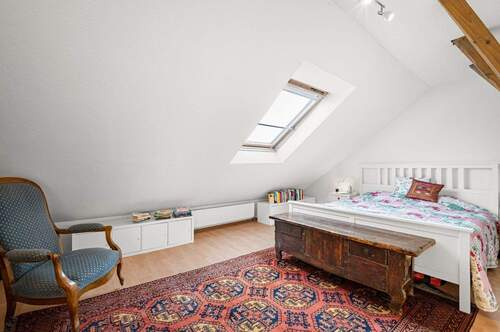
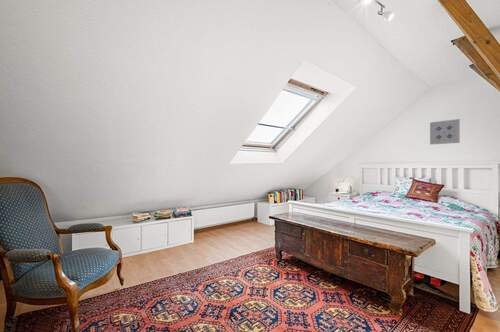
+ wall art (444, 132)
